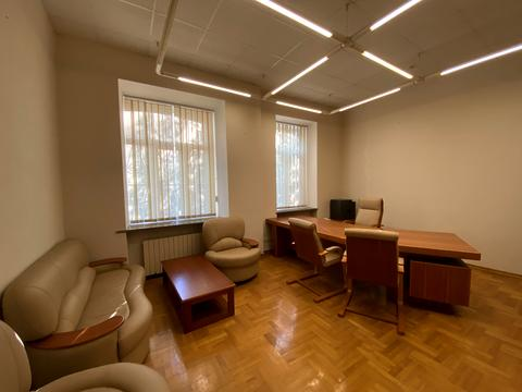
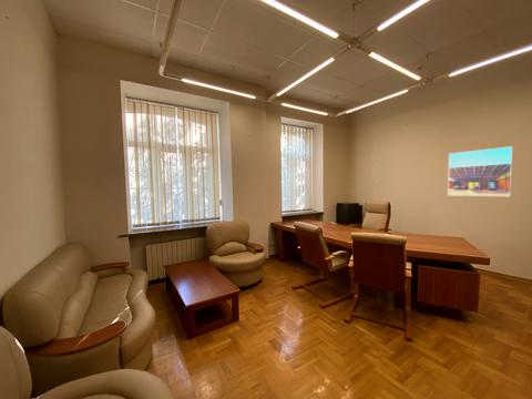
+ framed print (477, 173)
